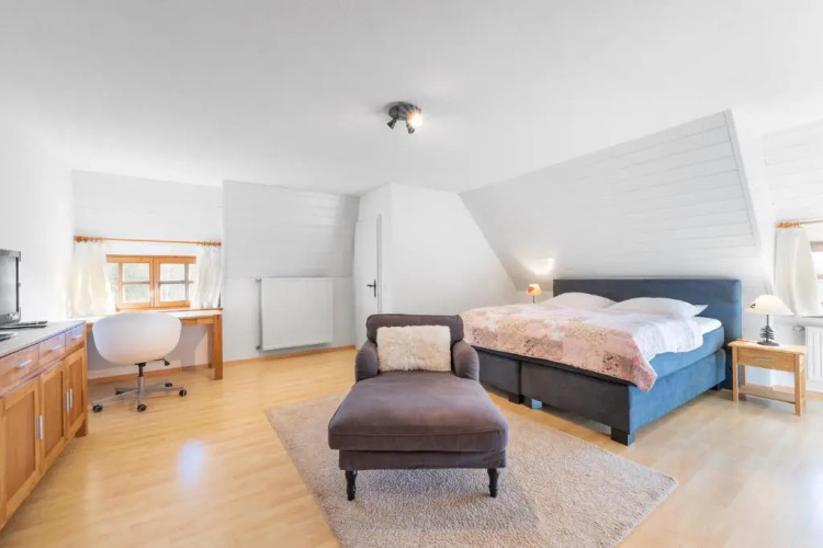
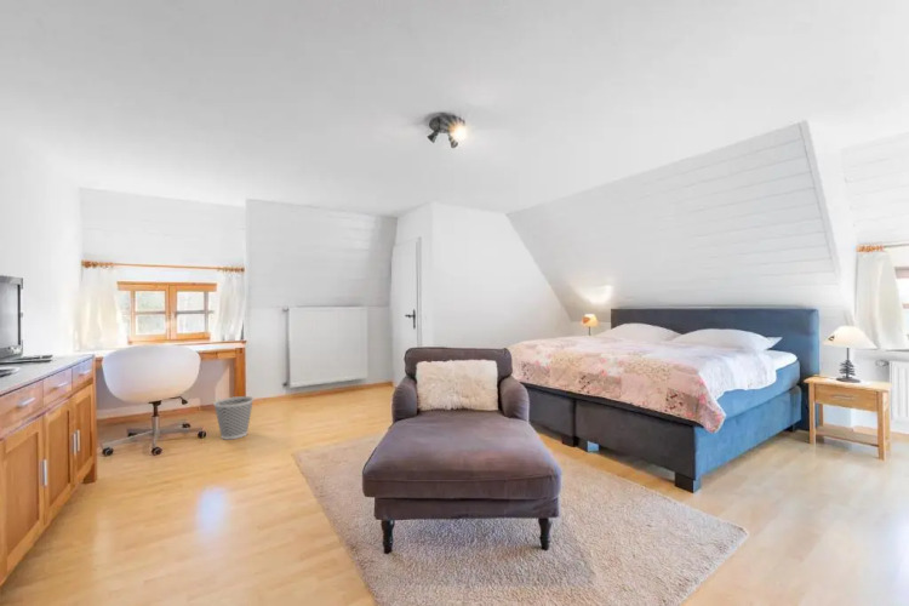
+ wastebasket (234, 417)
